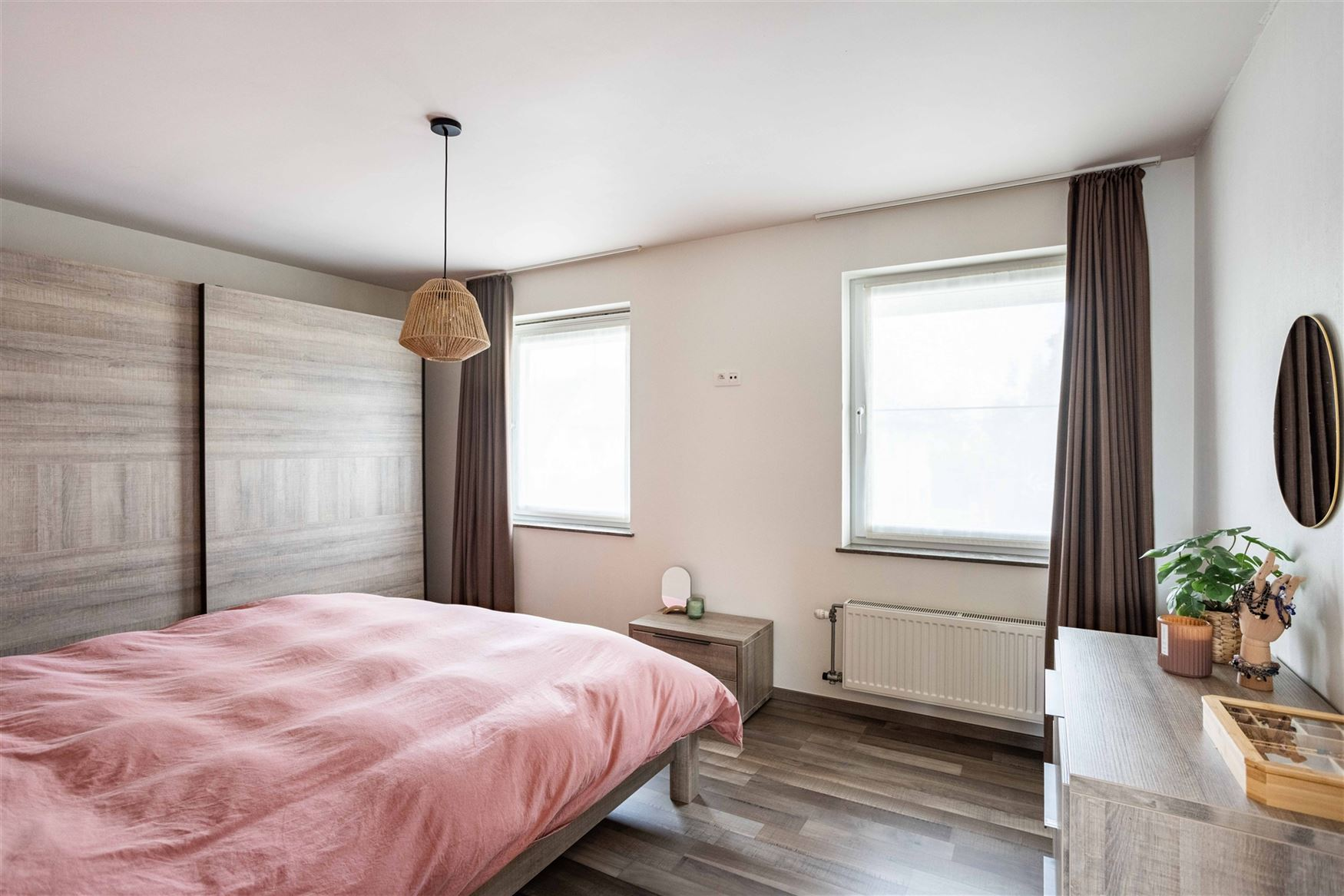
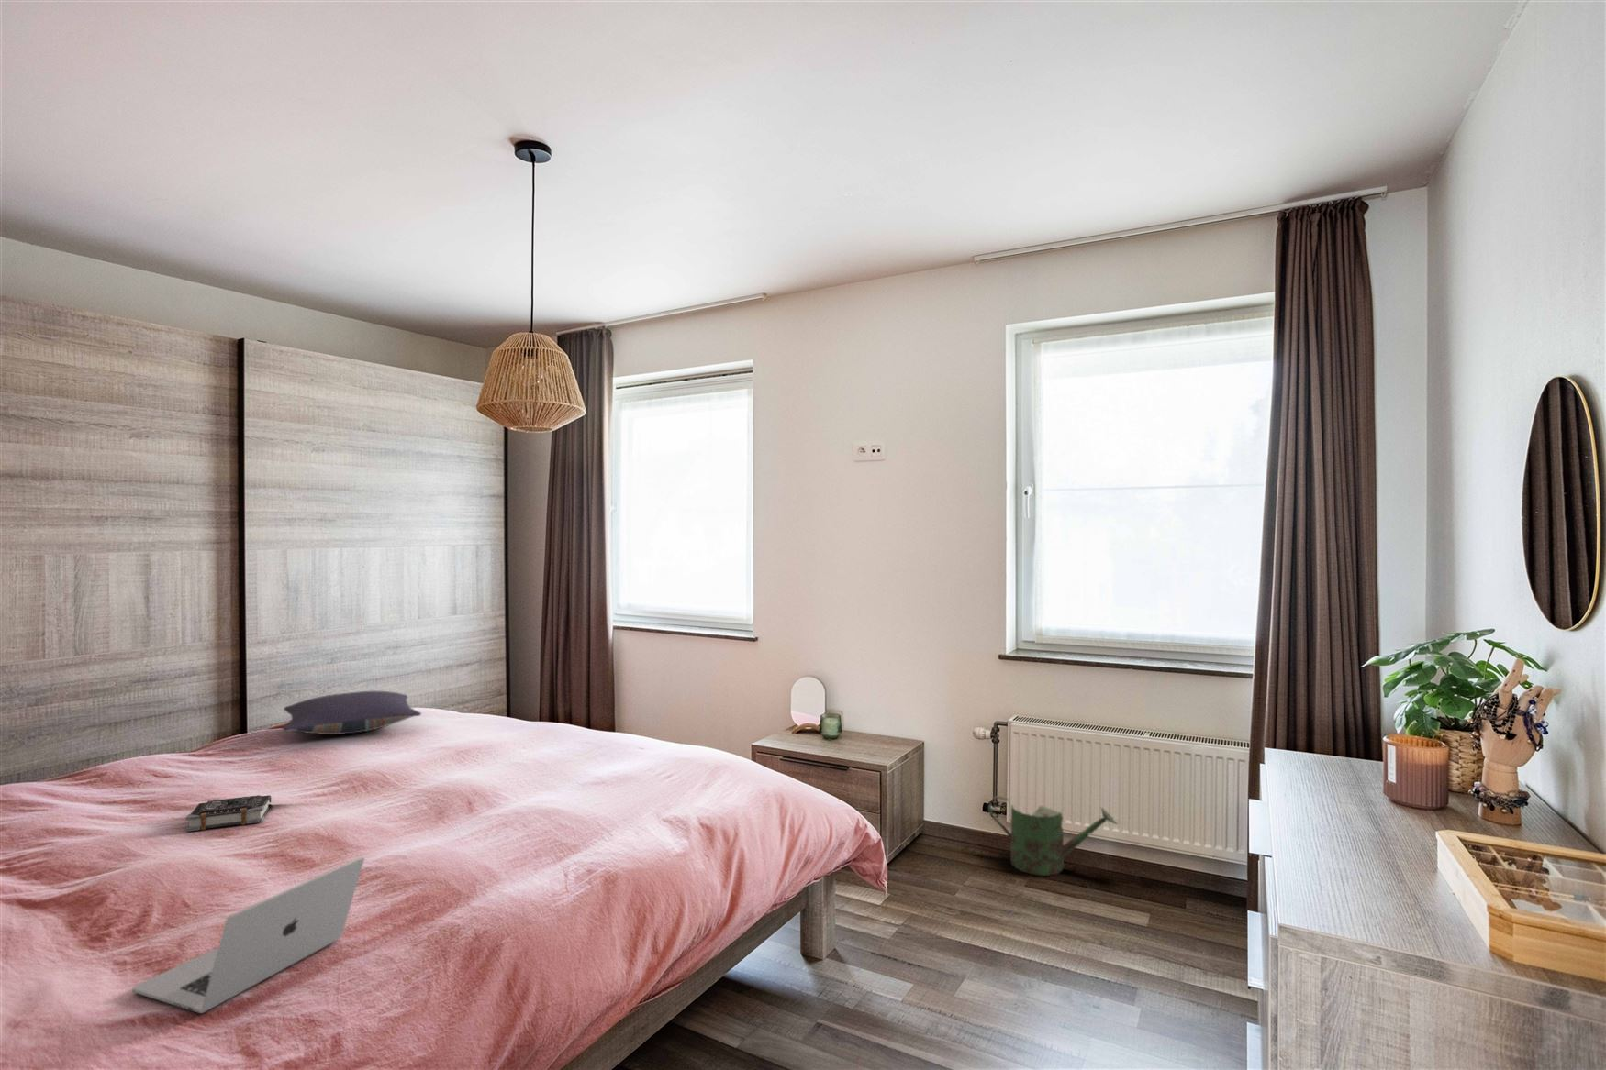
+ laptop (255, 921)
+ book (231, 810)
+ pillow (350, 711)
+ watering can (1050, 831)
